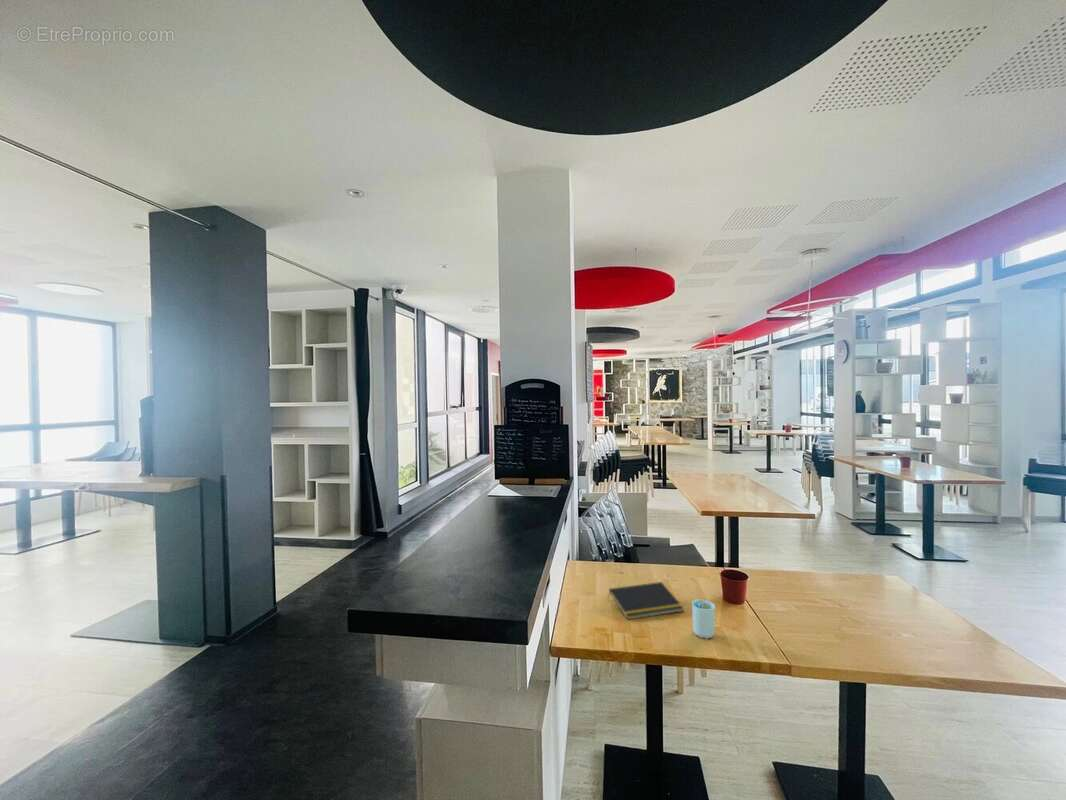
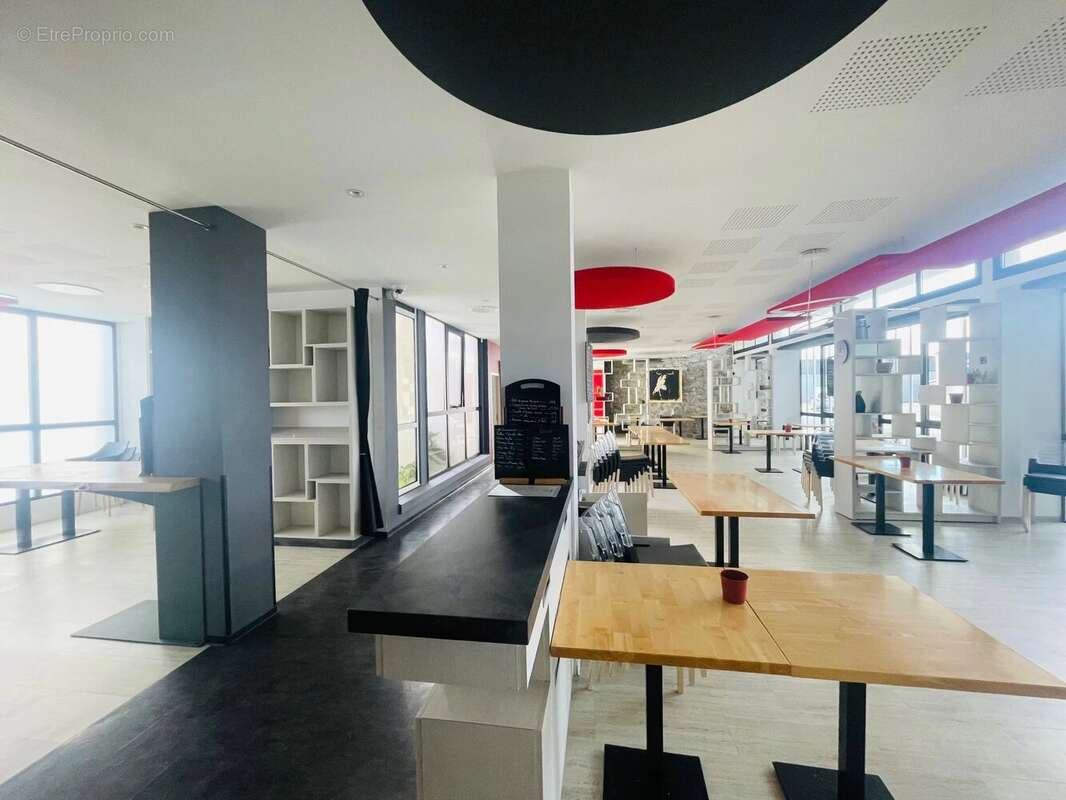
- notepad (645, 599)
- cup (703, 615)
